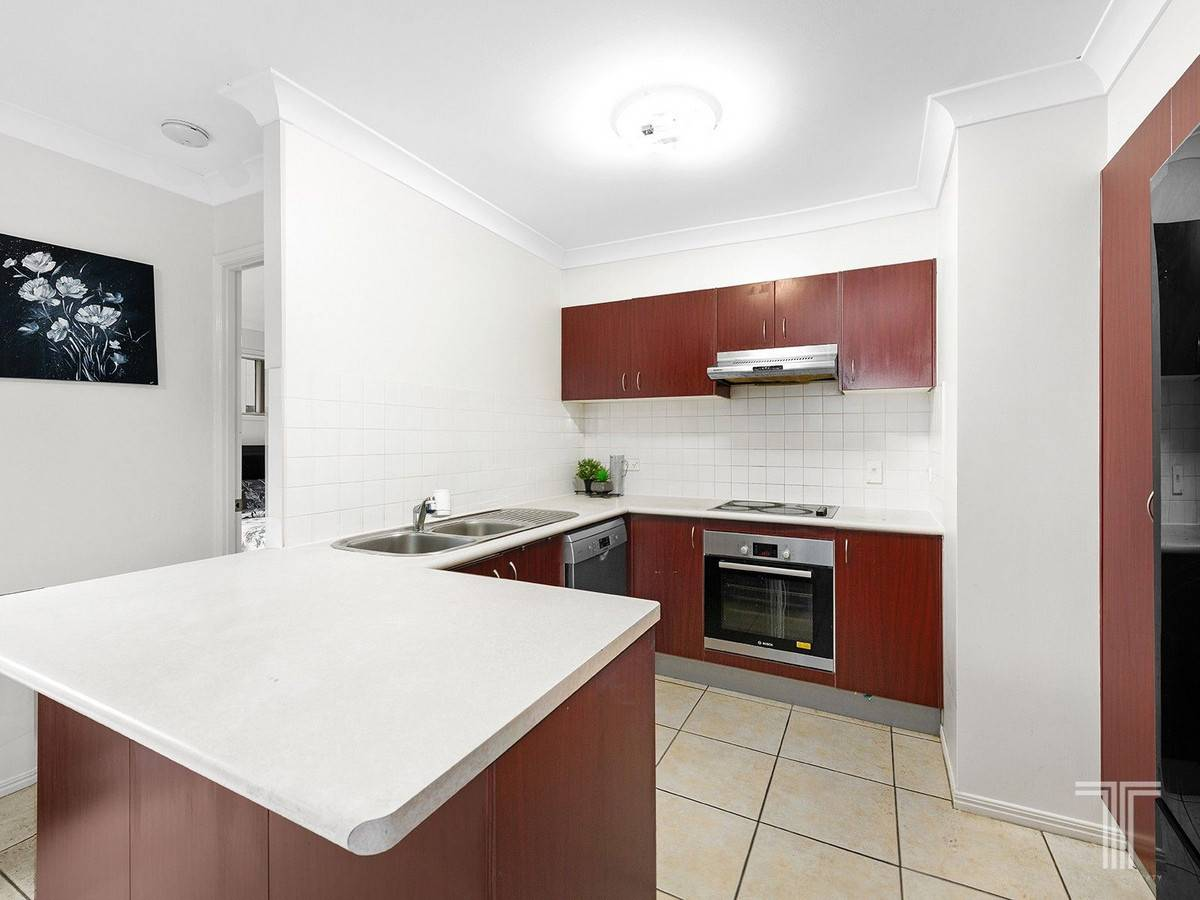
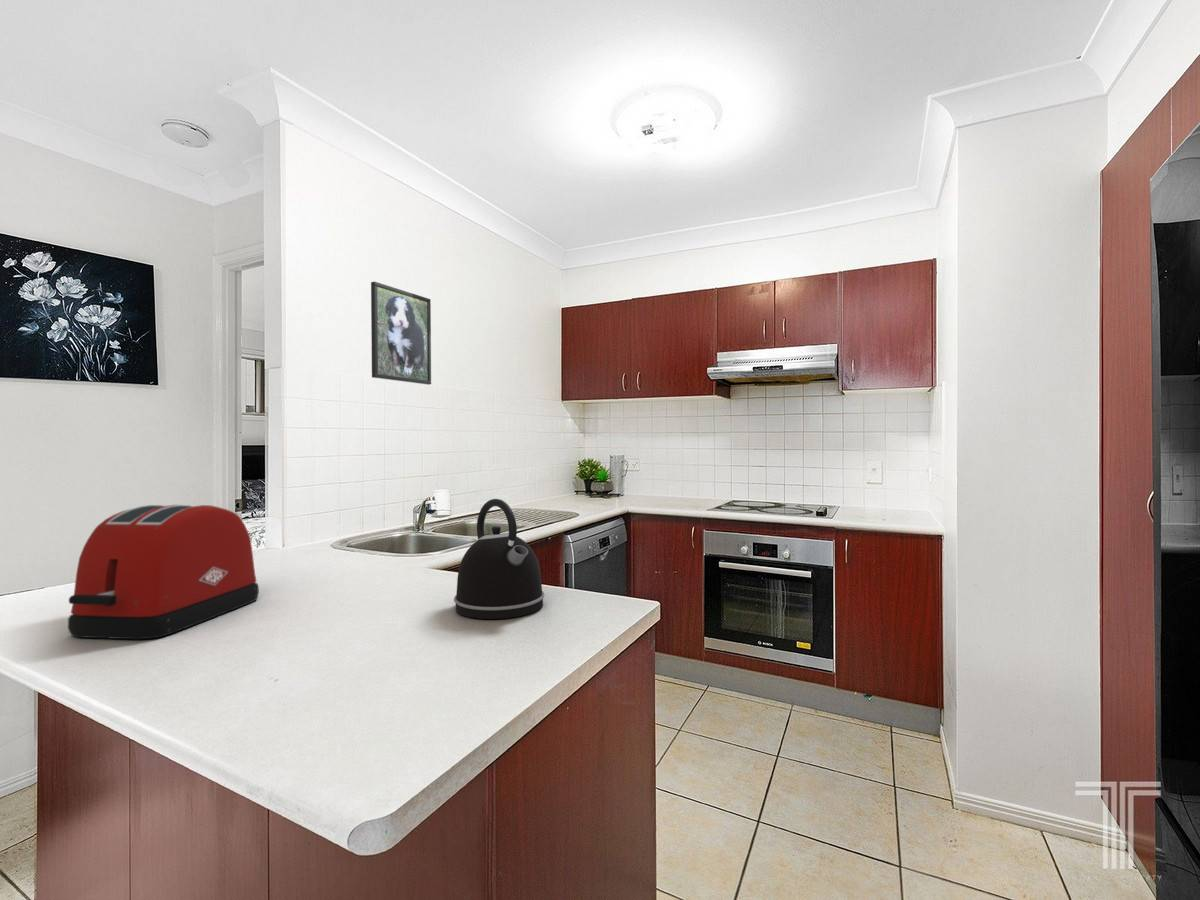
+ kettle (499, 552)
+ toaster (172, 560)
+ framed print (402, 336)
